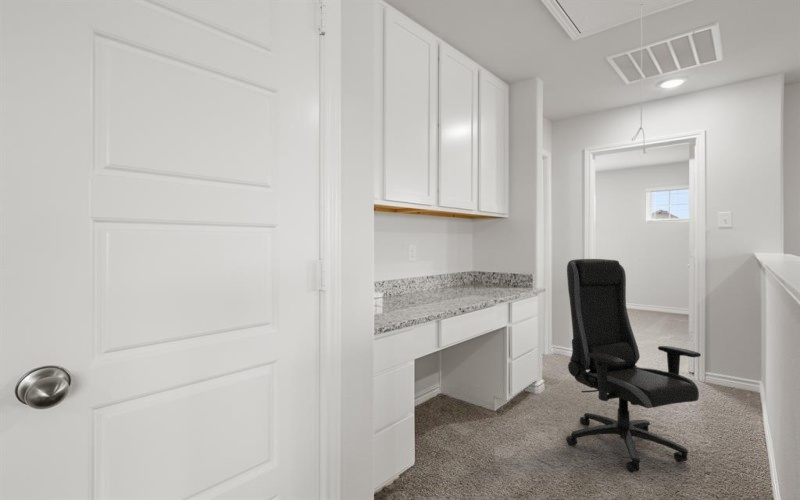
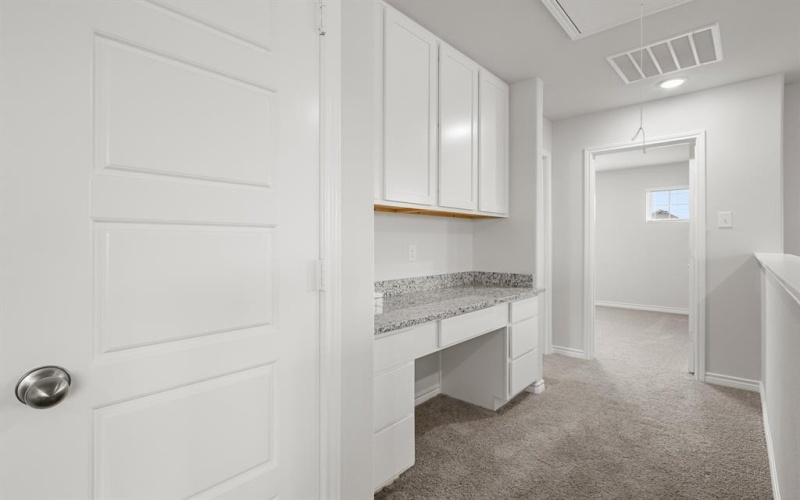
- office chair (622, 353)
